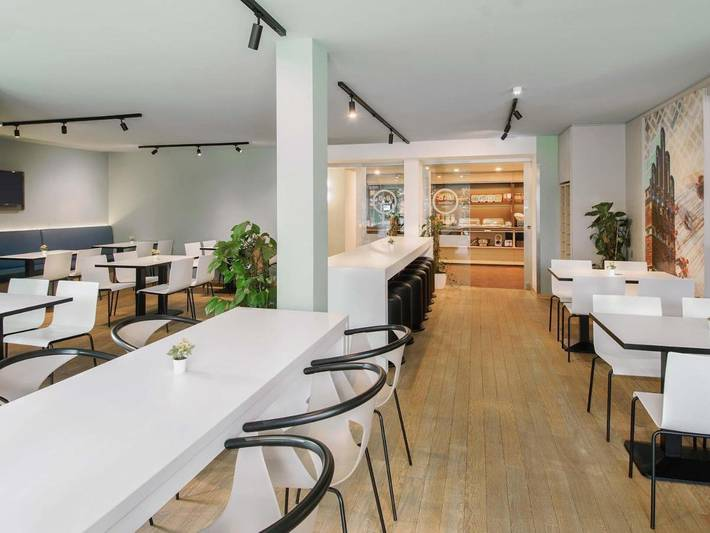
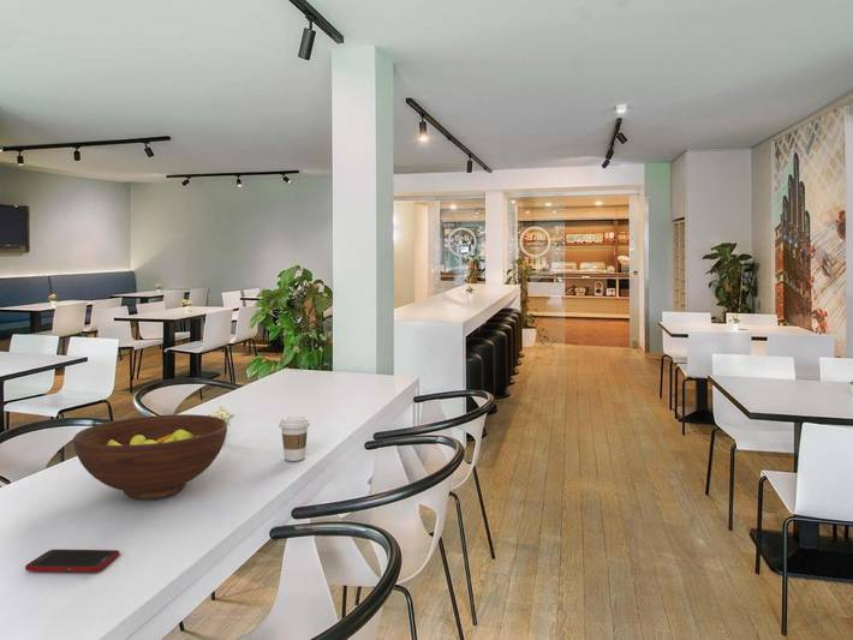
+ coffee cup (294, 437)
+ cell phone (73, 560)
+ fruit bowl (154, 460)
